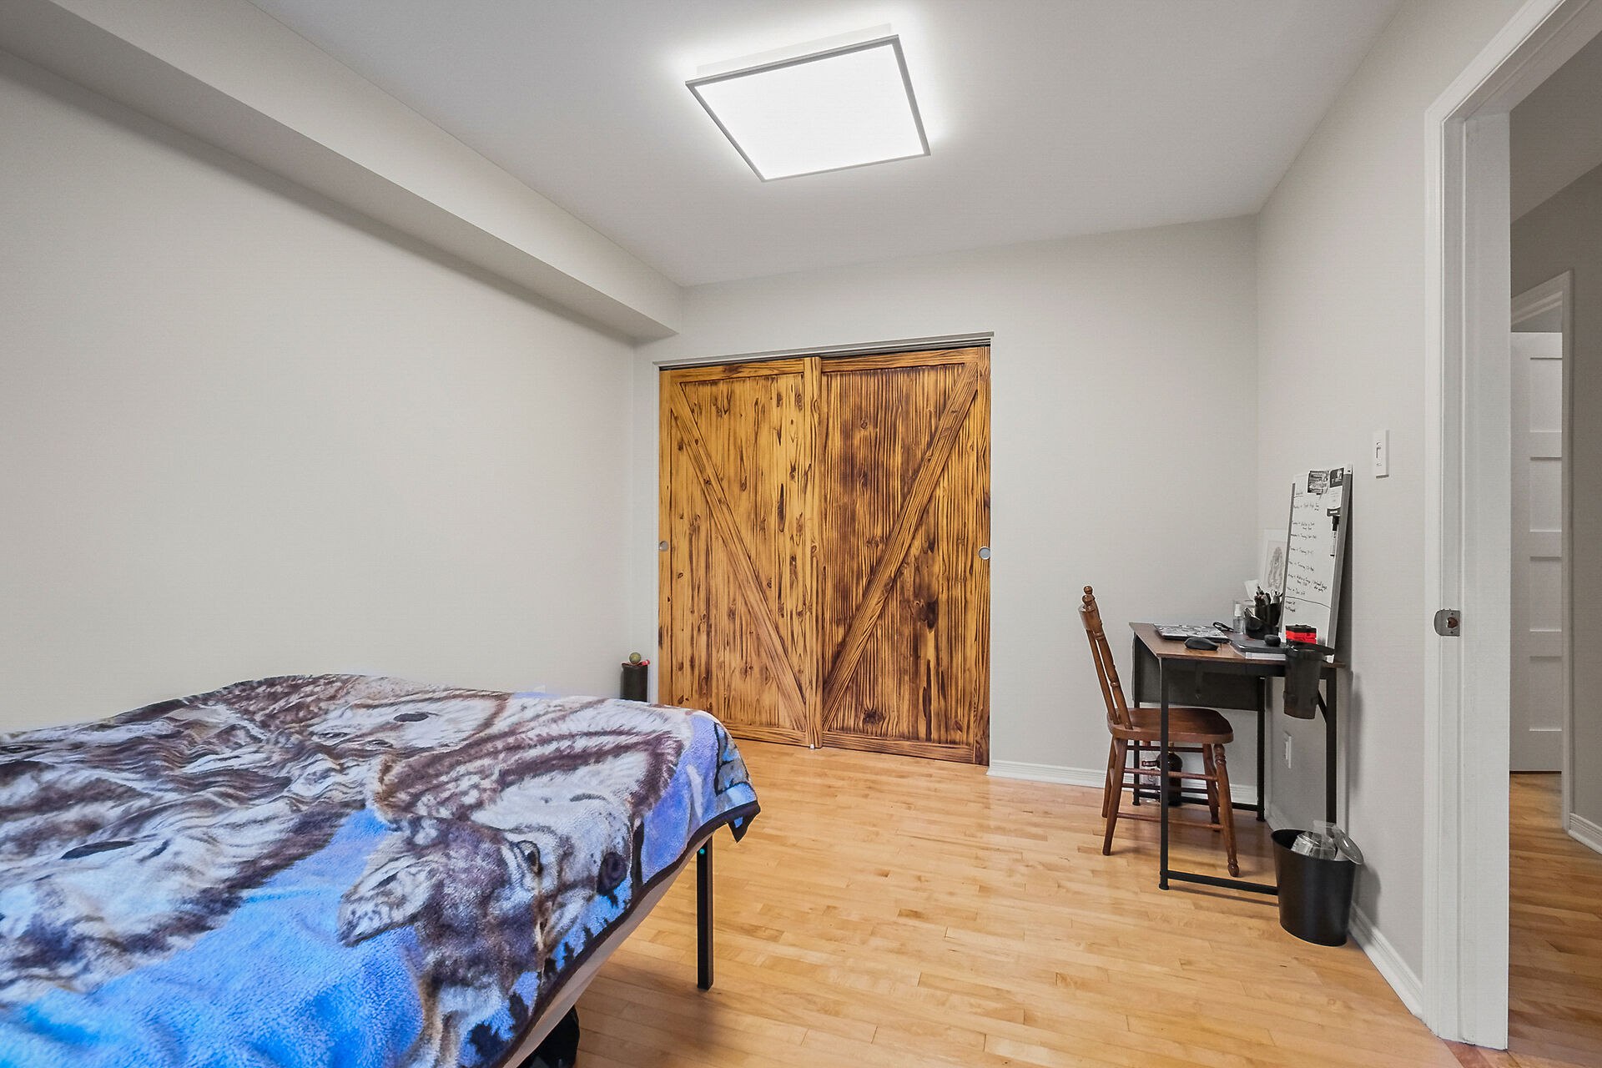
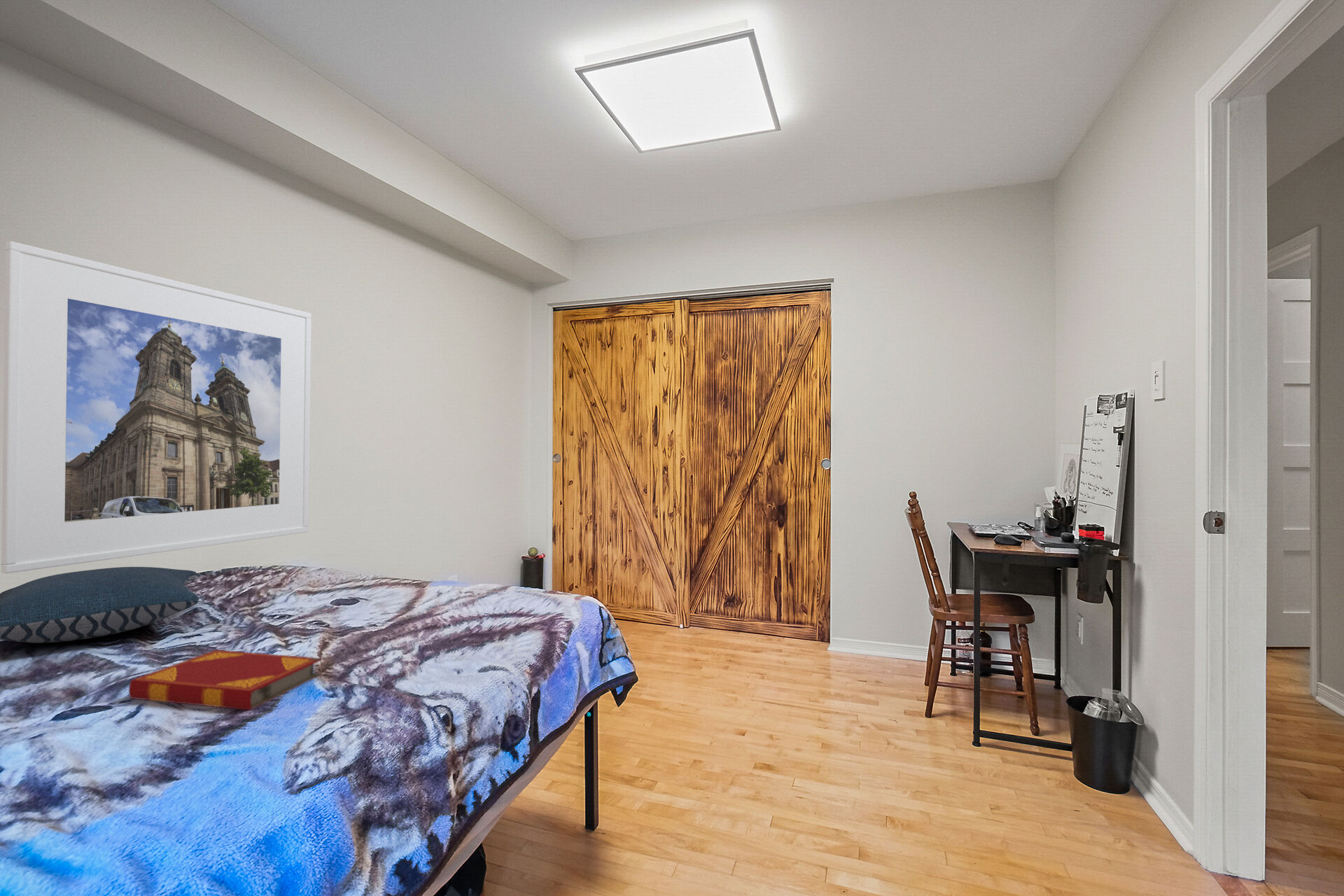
+ pillow (99, 600)
+ hardback book (230, 678)
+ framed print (188, 416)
